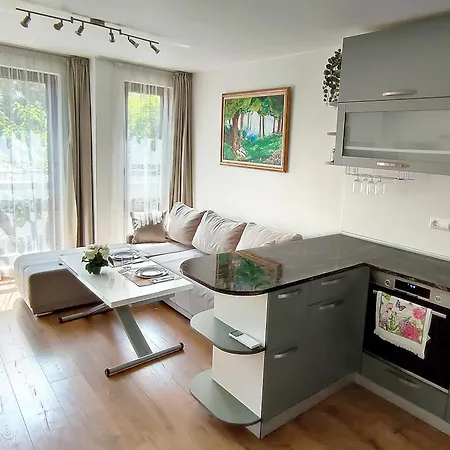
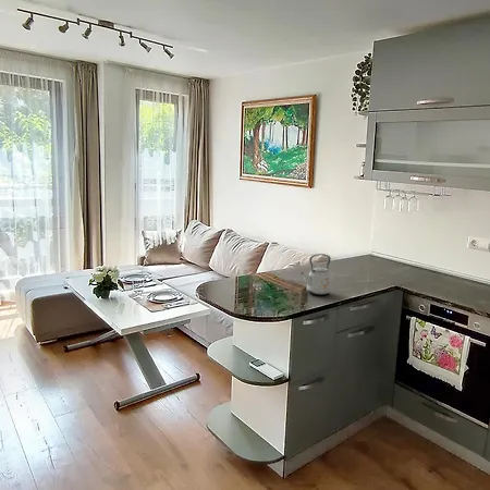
+ kettle (315, 273)
